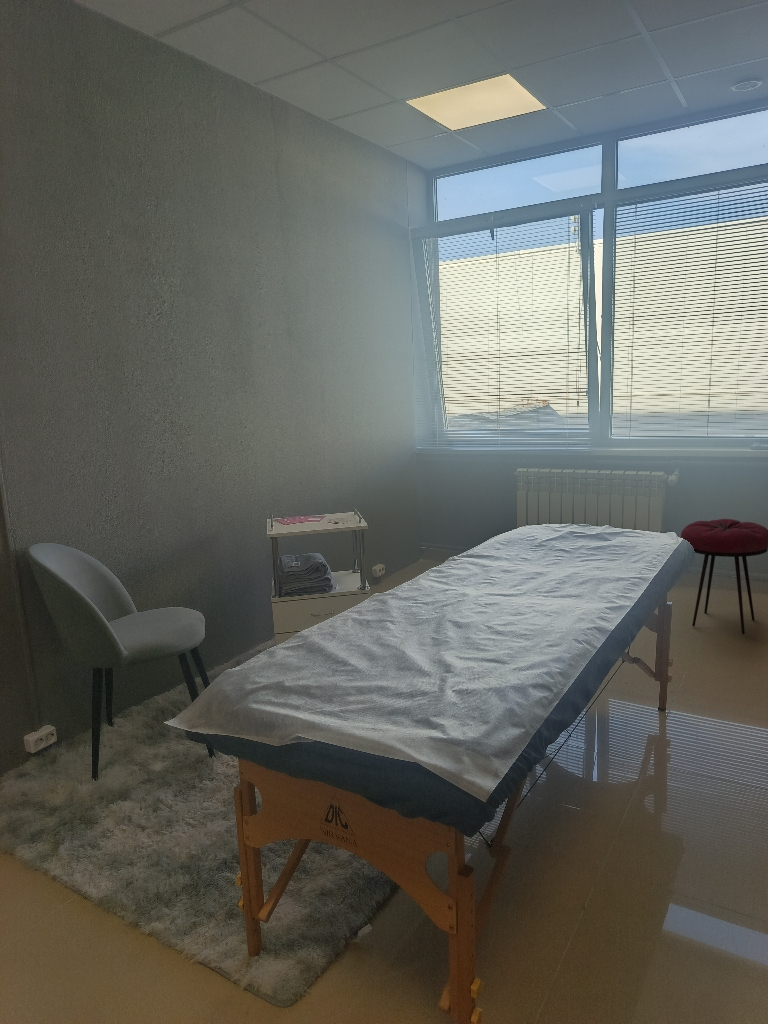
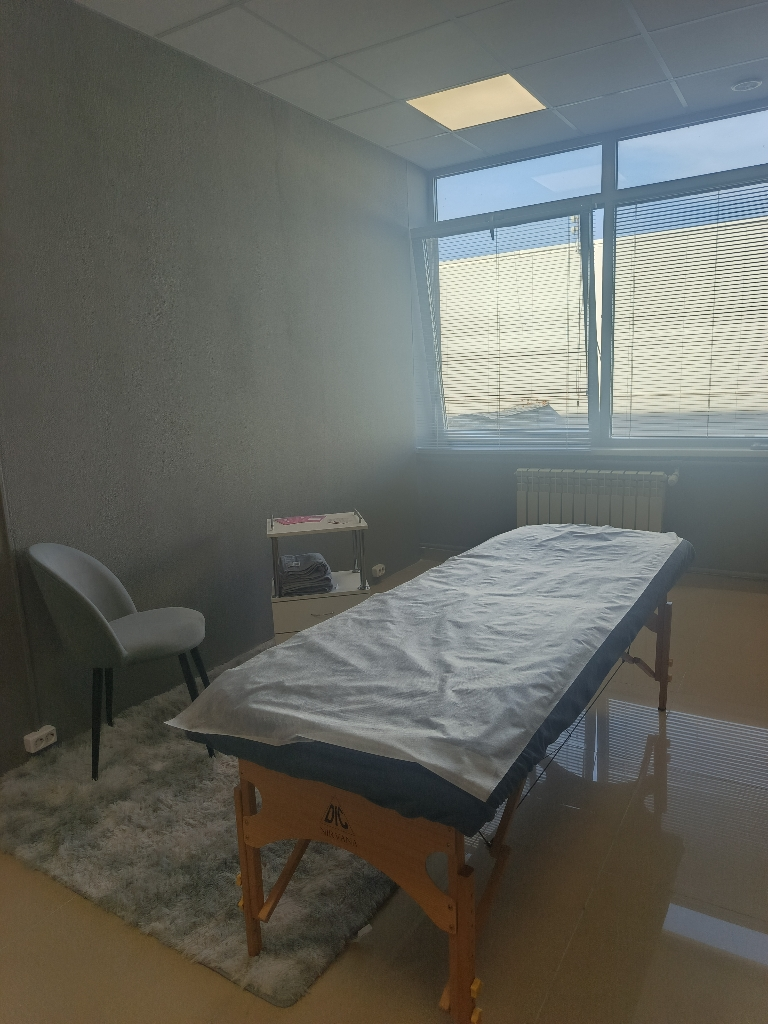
- stool (736, 574)
